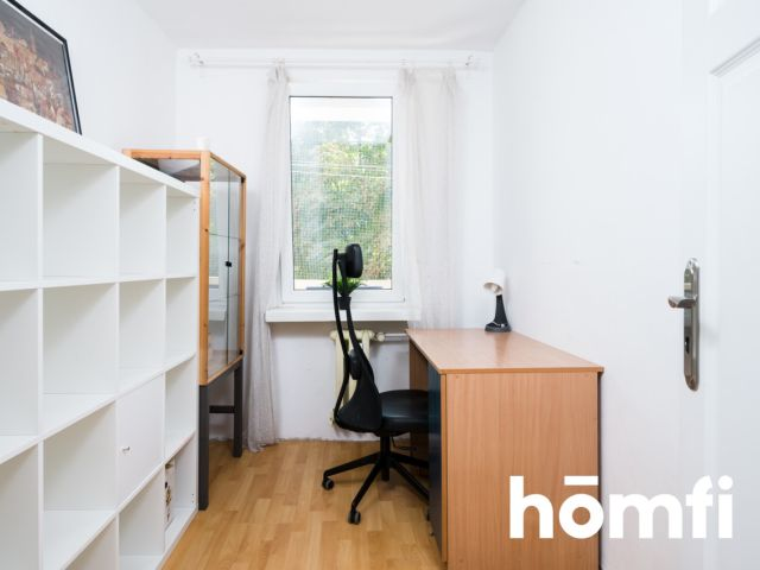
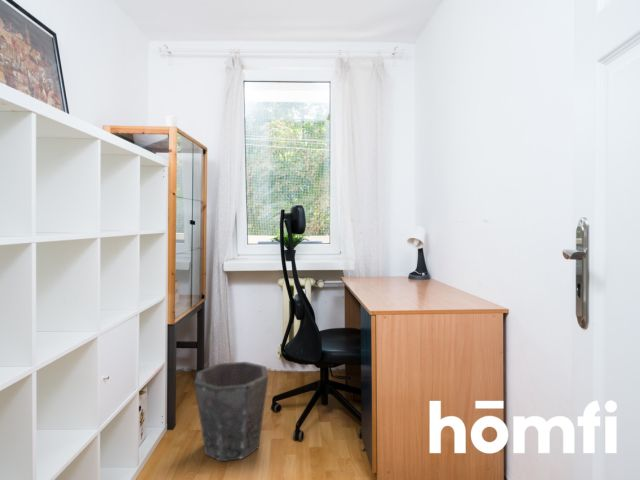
+ waste bin (232, 409)
